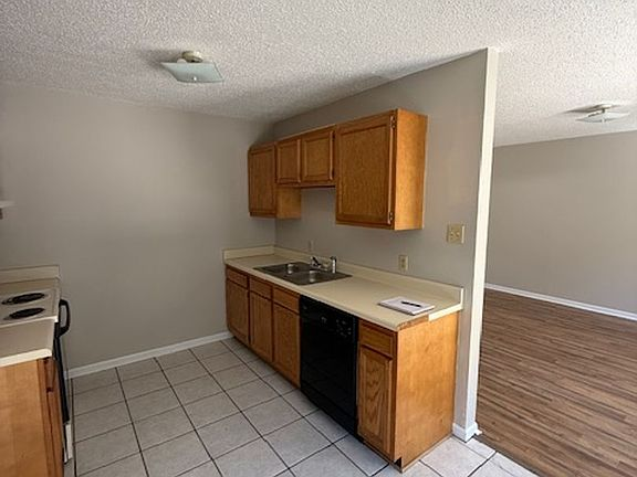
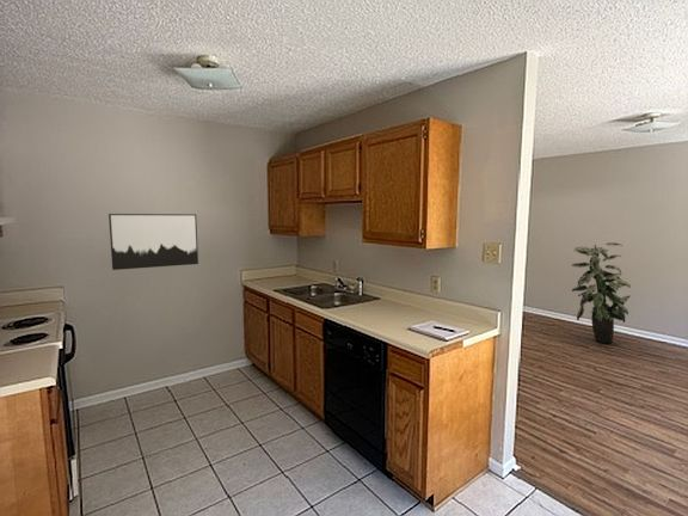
+ wall art (156, 240)
+ indoor plant (601, 293)
